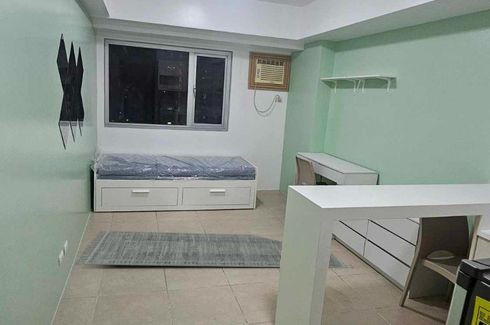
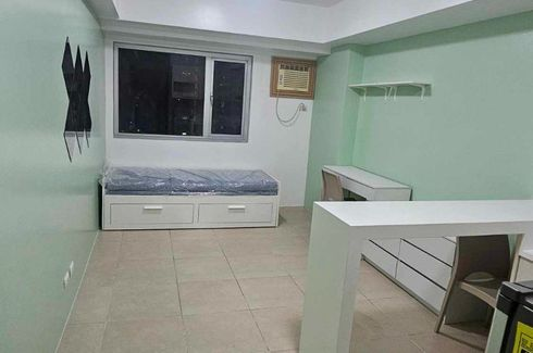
- rug (219, 248)
